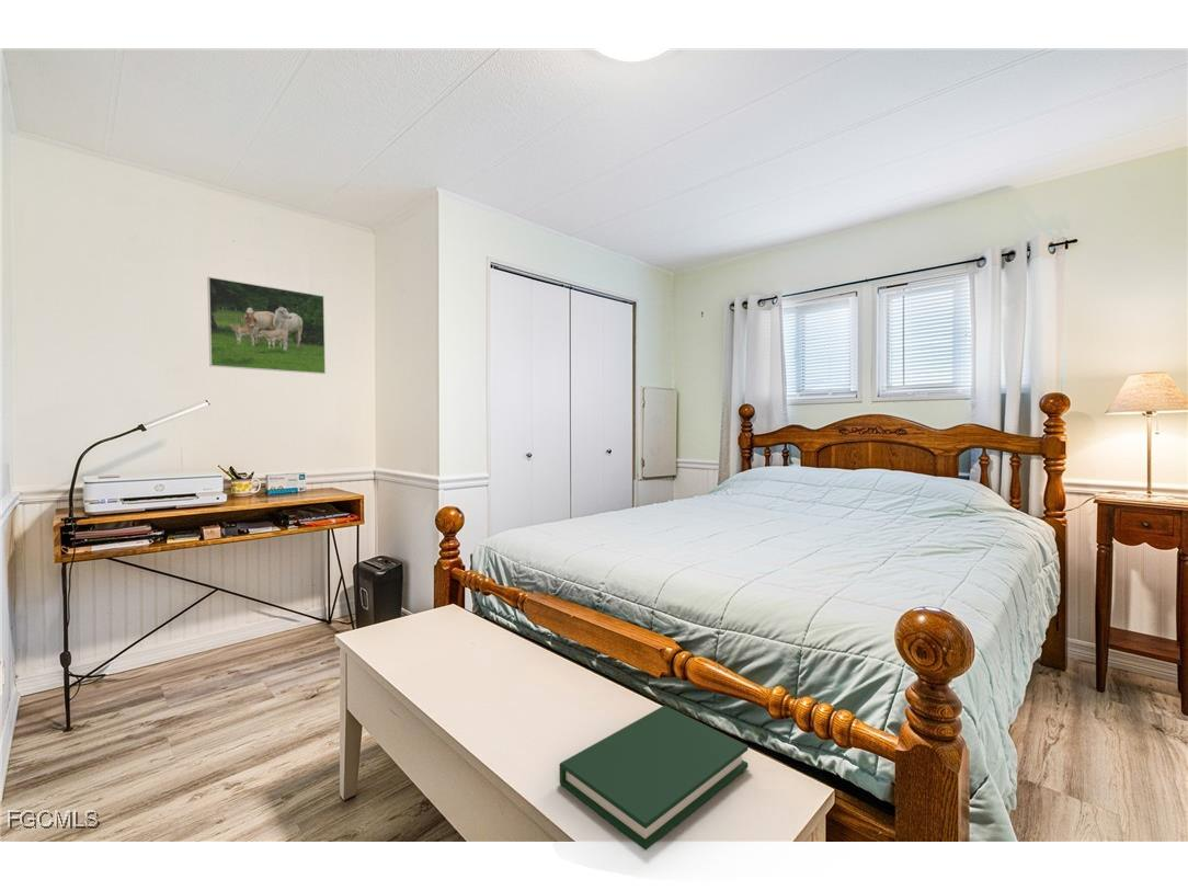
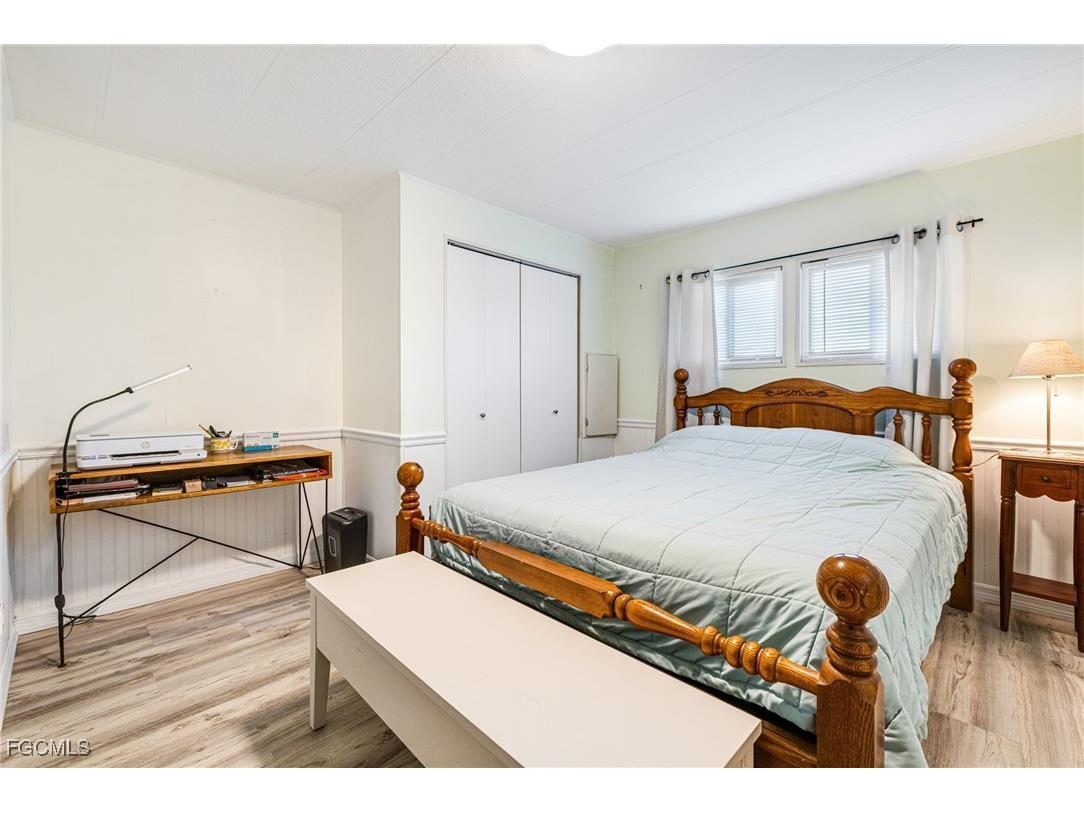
- hardback book (655, 764)
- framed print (270, 329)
